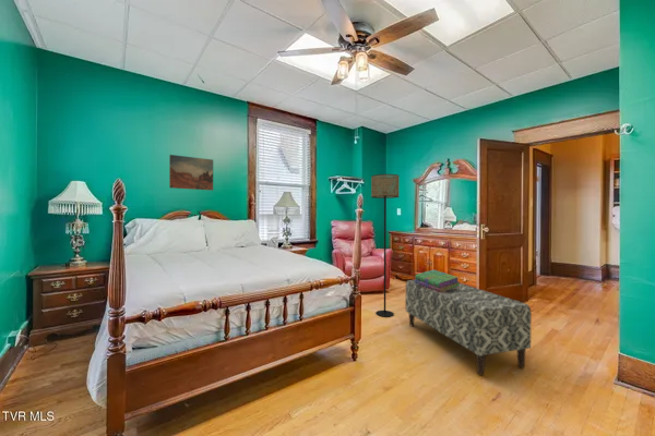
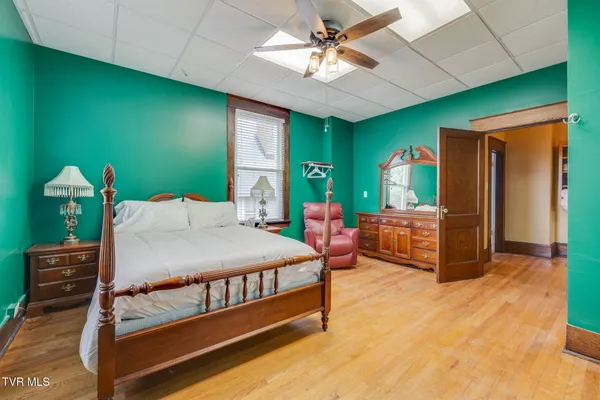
- wall art (192, 172)
- bench (457, 316)
- floor lamp (384, 244)
- stack of books (437, 282)
